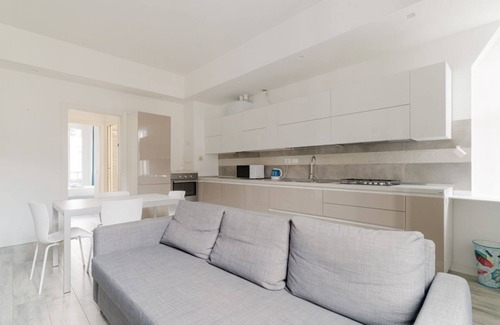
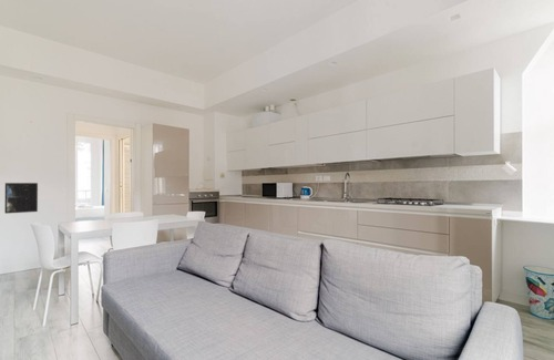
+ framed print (21, 197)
